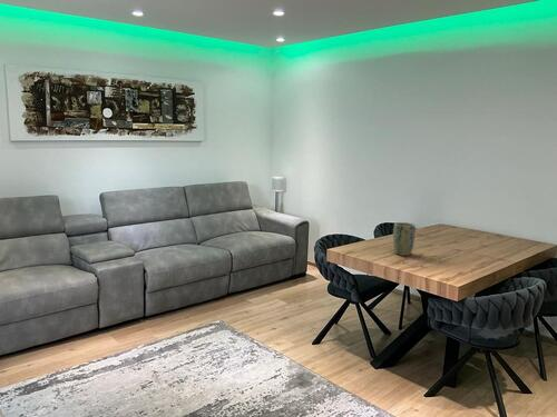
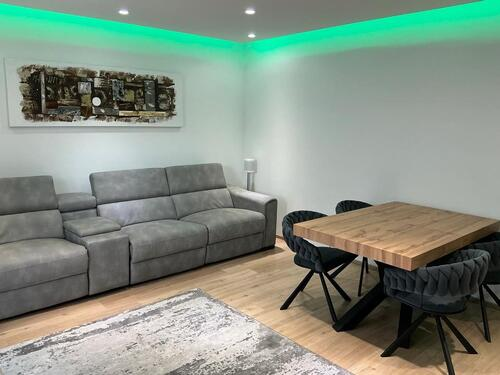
- plant pot (403, 238)
